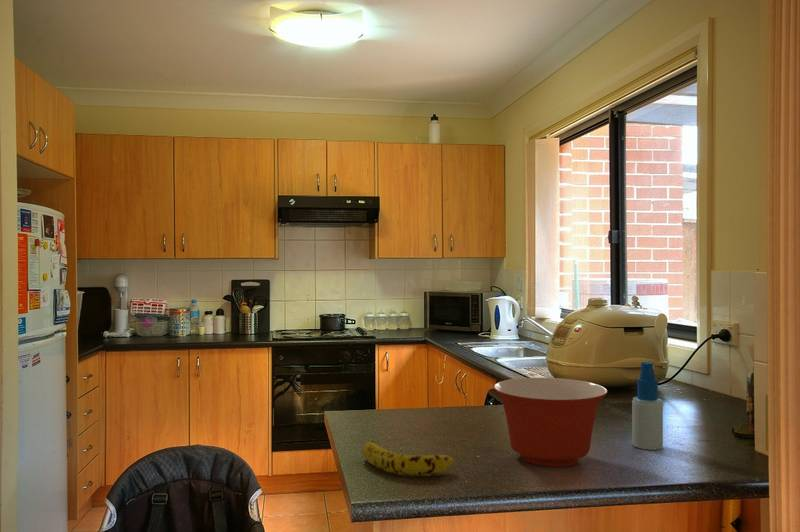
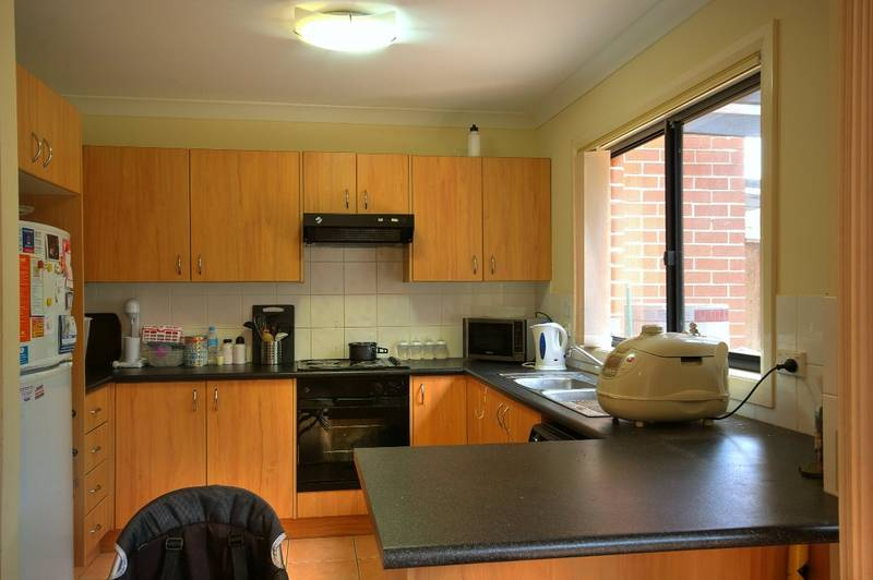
- mixing bowl (549, 422)
- spray bottle (647, 404)
- fruit (405, 455)
